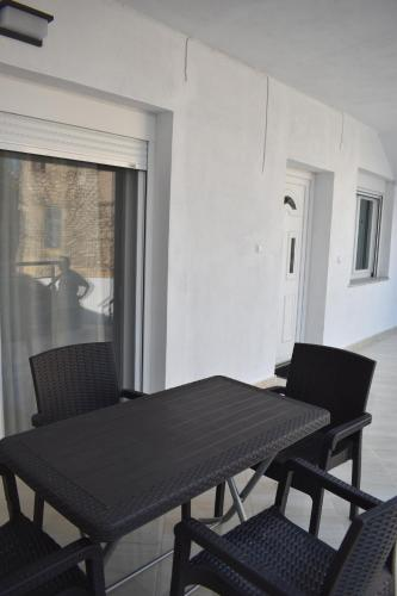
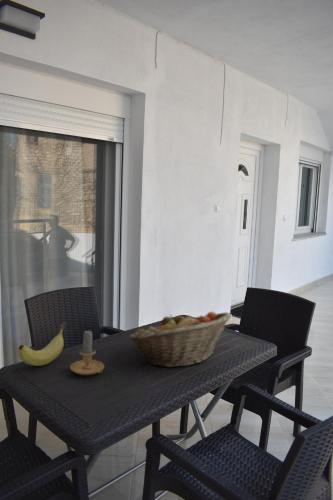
+ fruit basket (181, 333)
+ banana (45, 347)
+ candle (89, 351)
